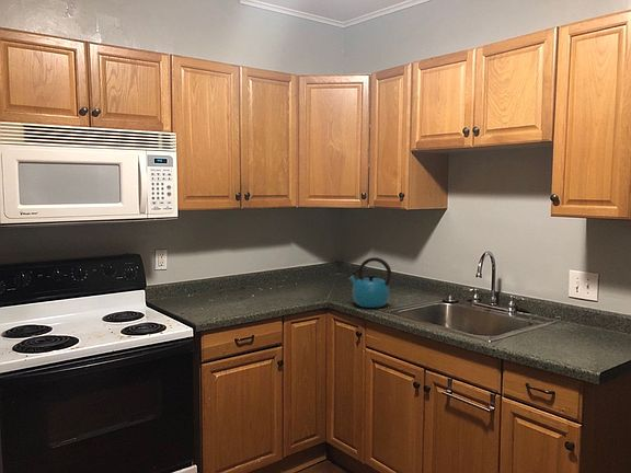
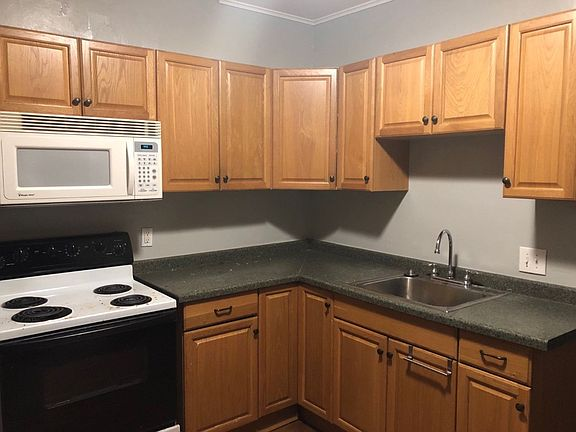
- kettle (368, 281)
